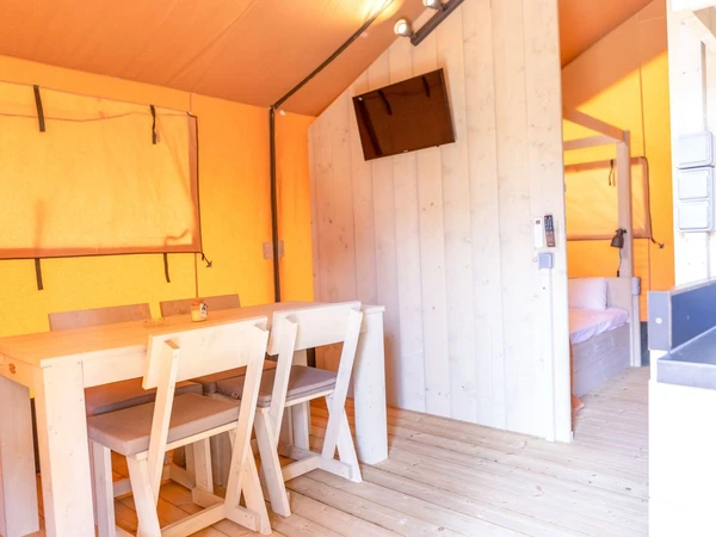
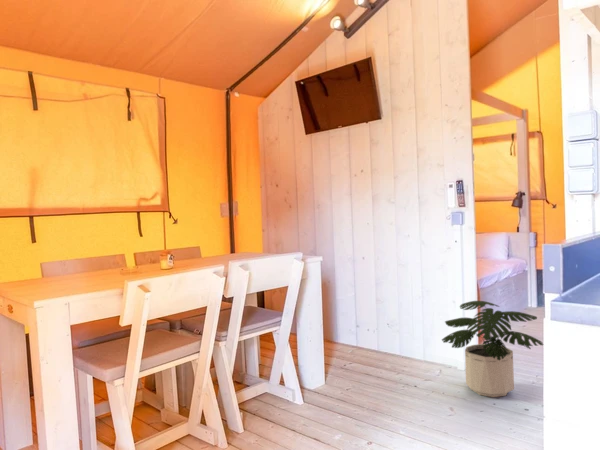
+ potted plant (490, 349)
